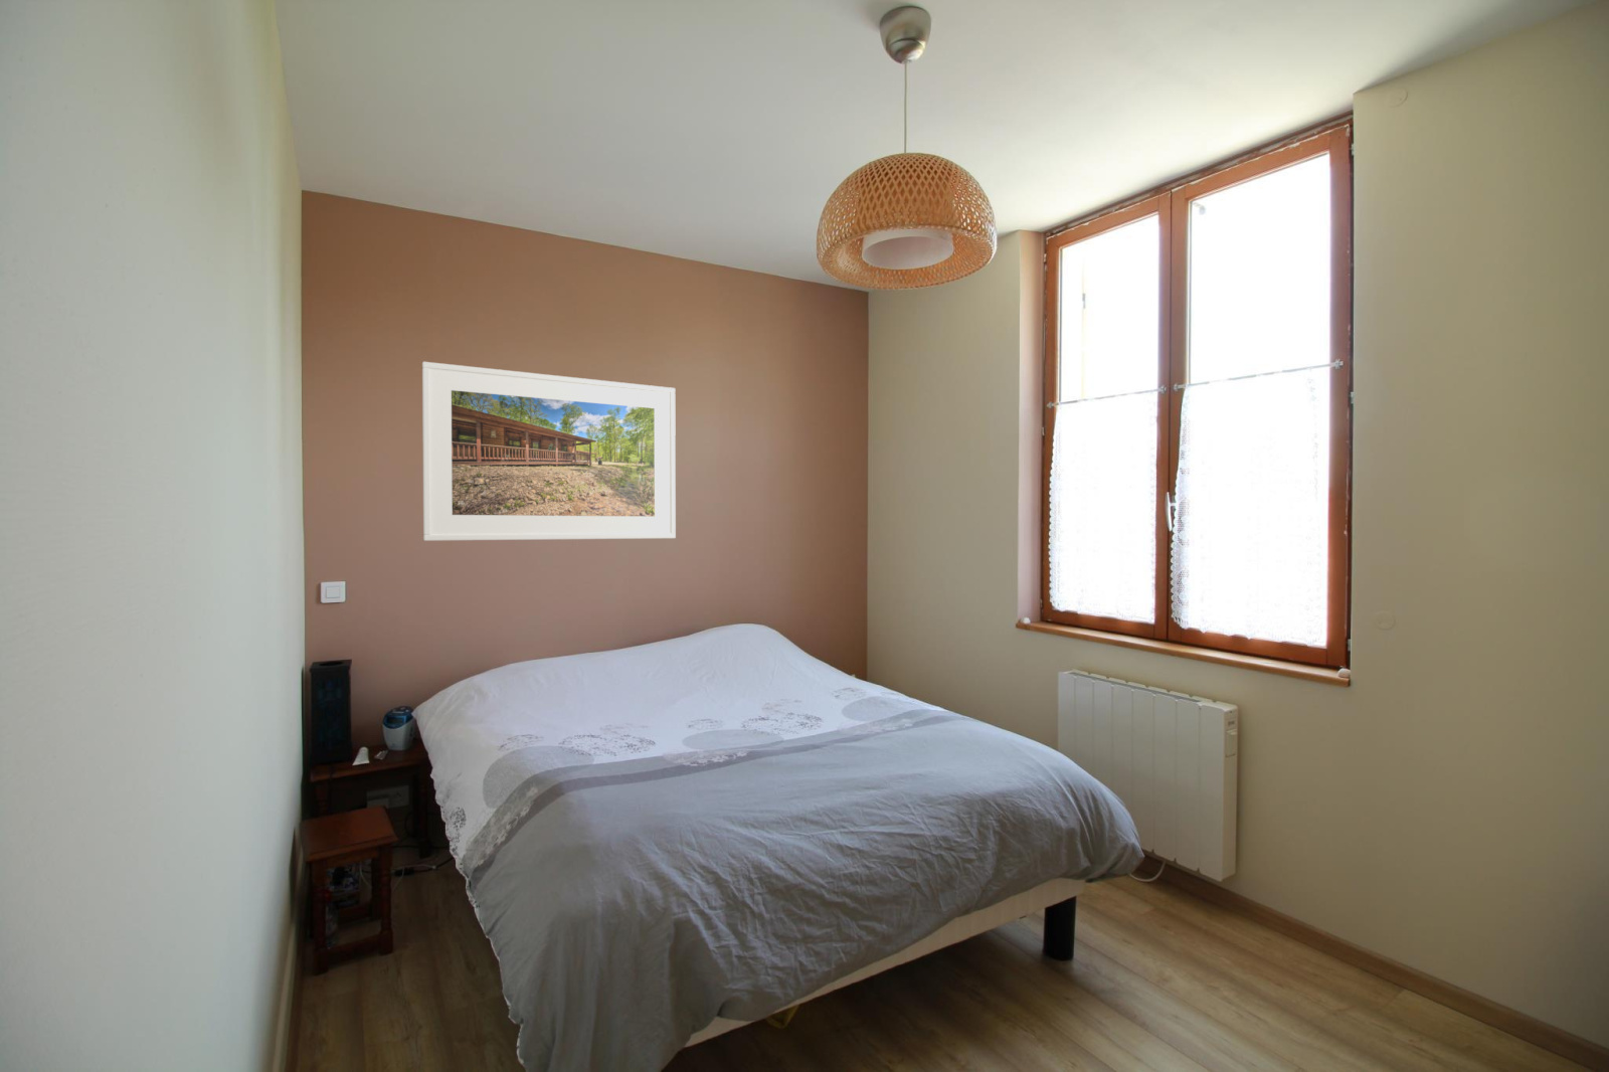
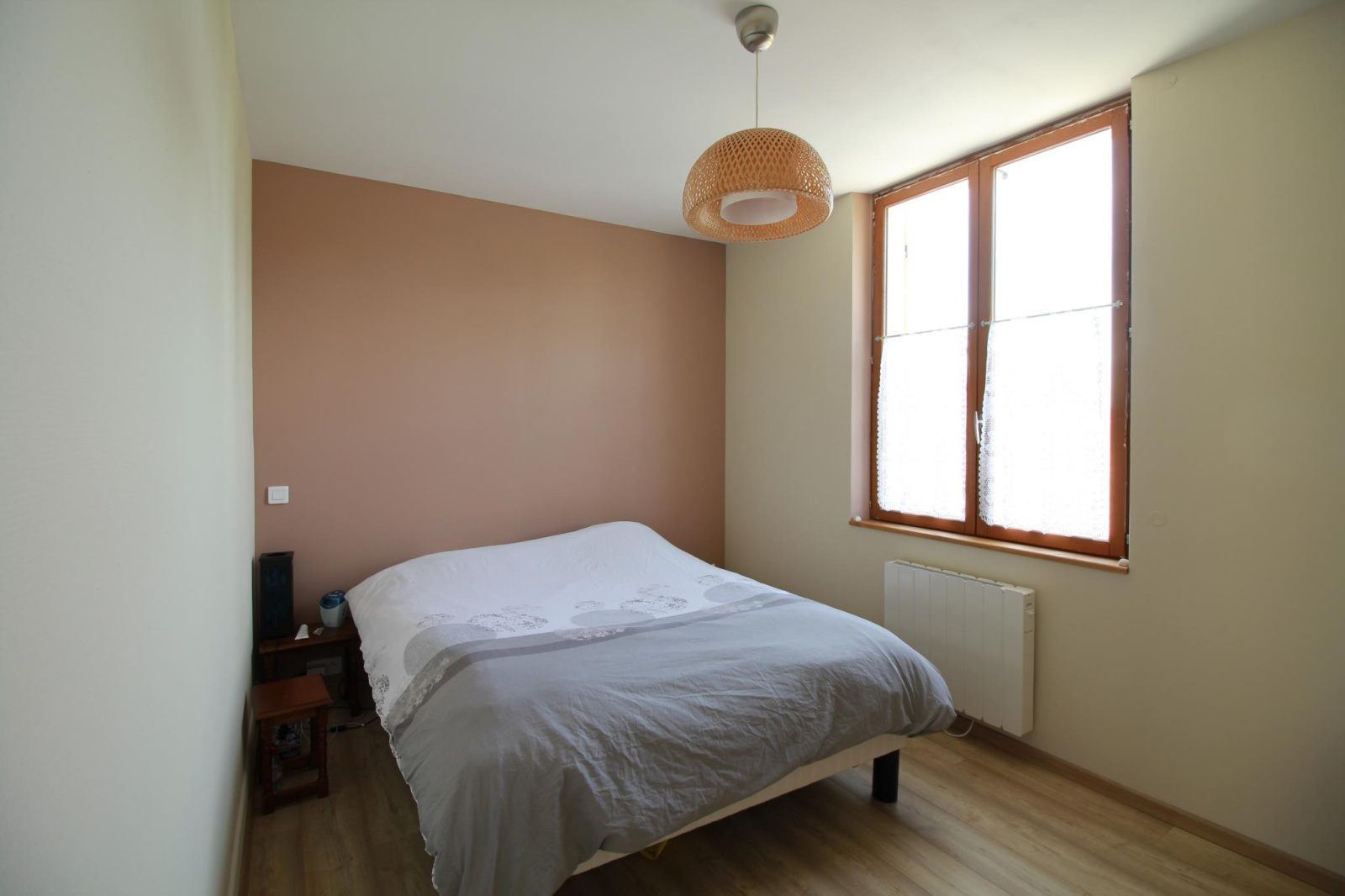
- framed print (559, 457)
